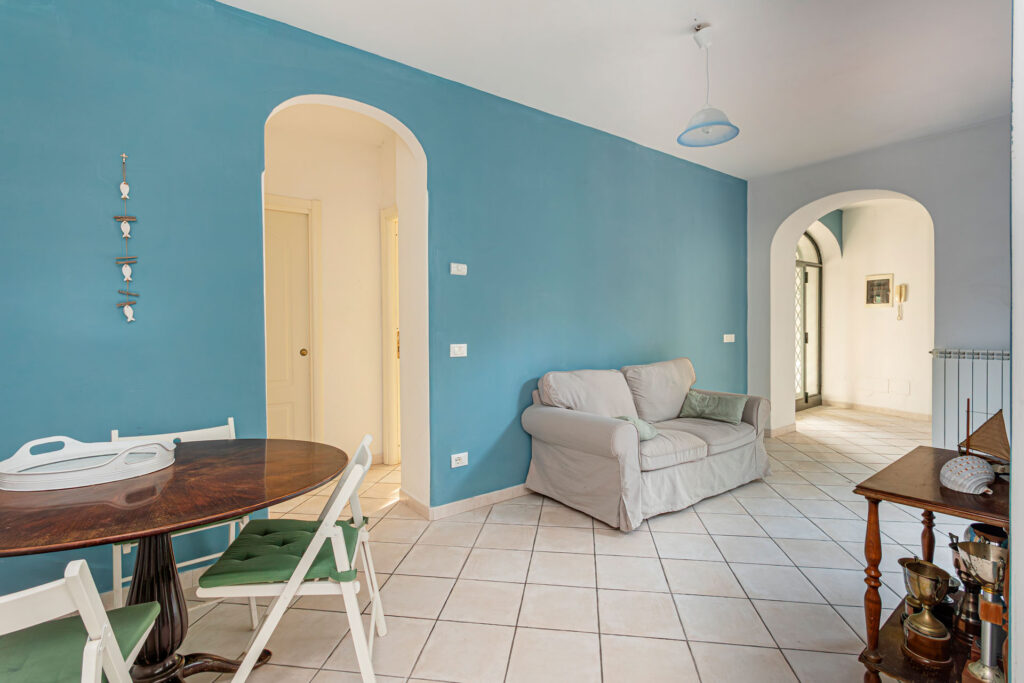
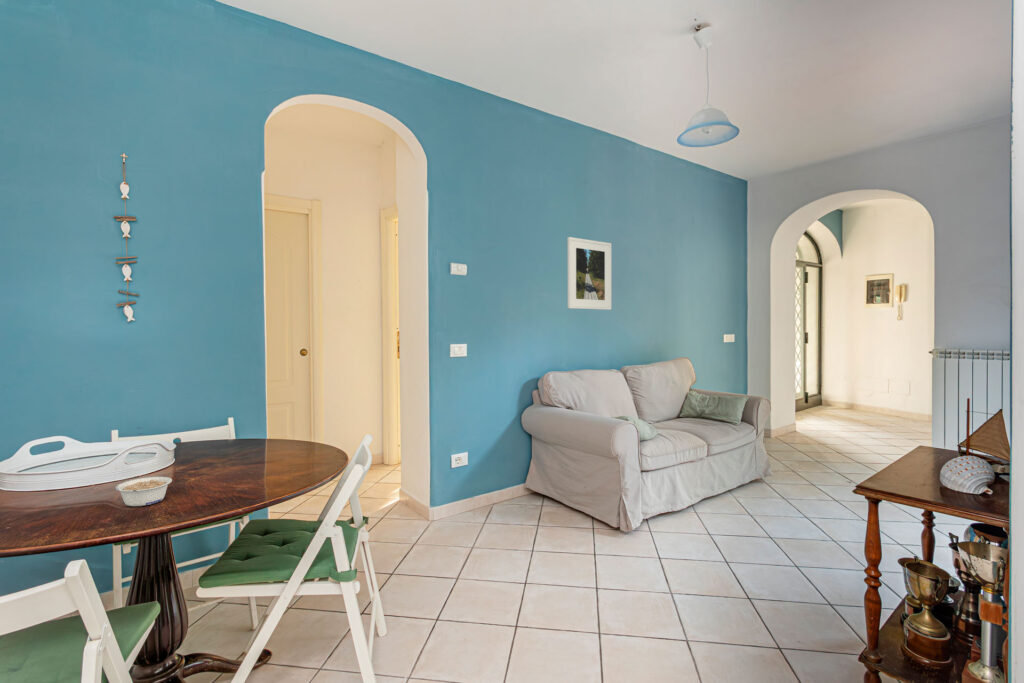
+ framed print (590, 274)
+ legume (145, 490)
